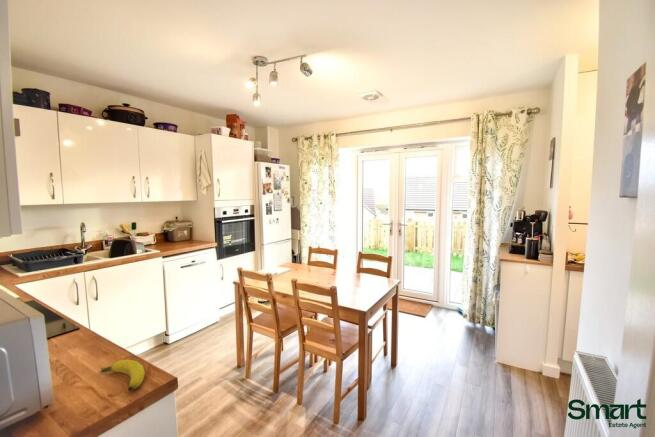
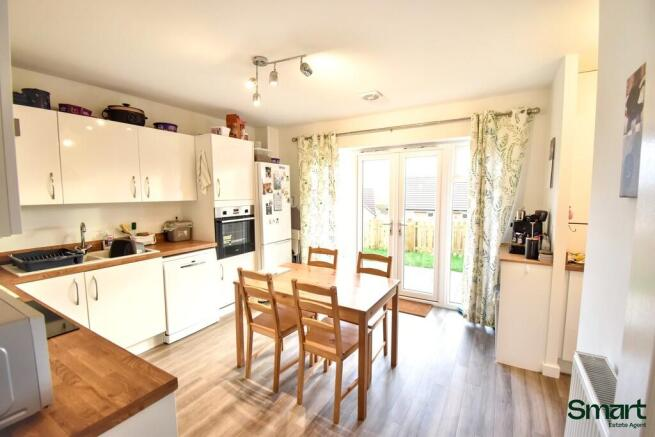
- banana (125, 371)
